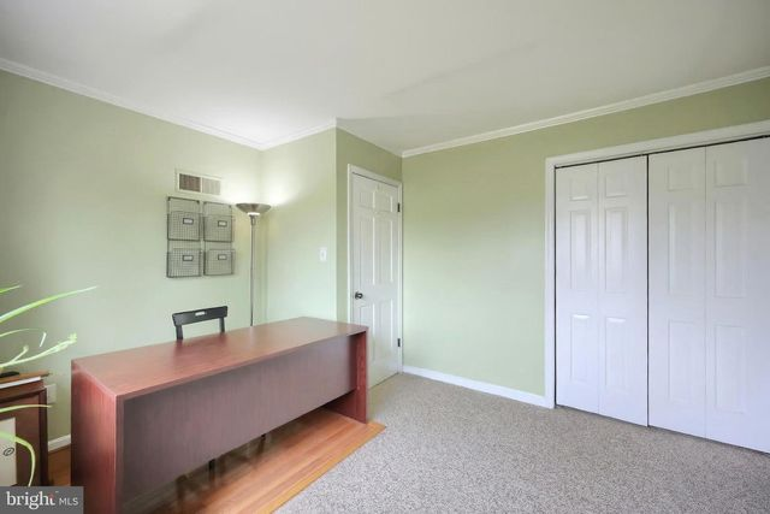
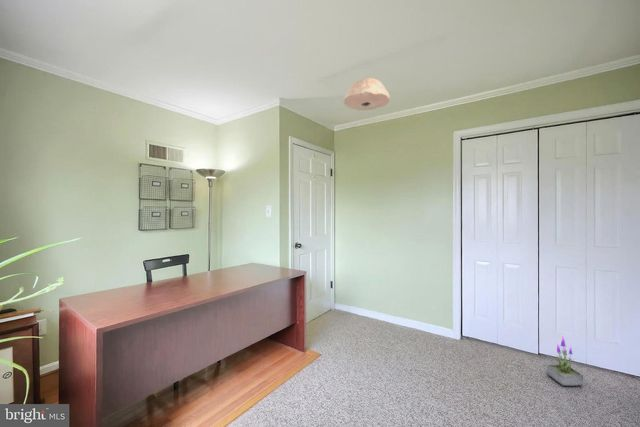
+ ceiling light (366, 93)
+ potted plant (564, 358)
